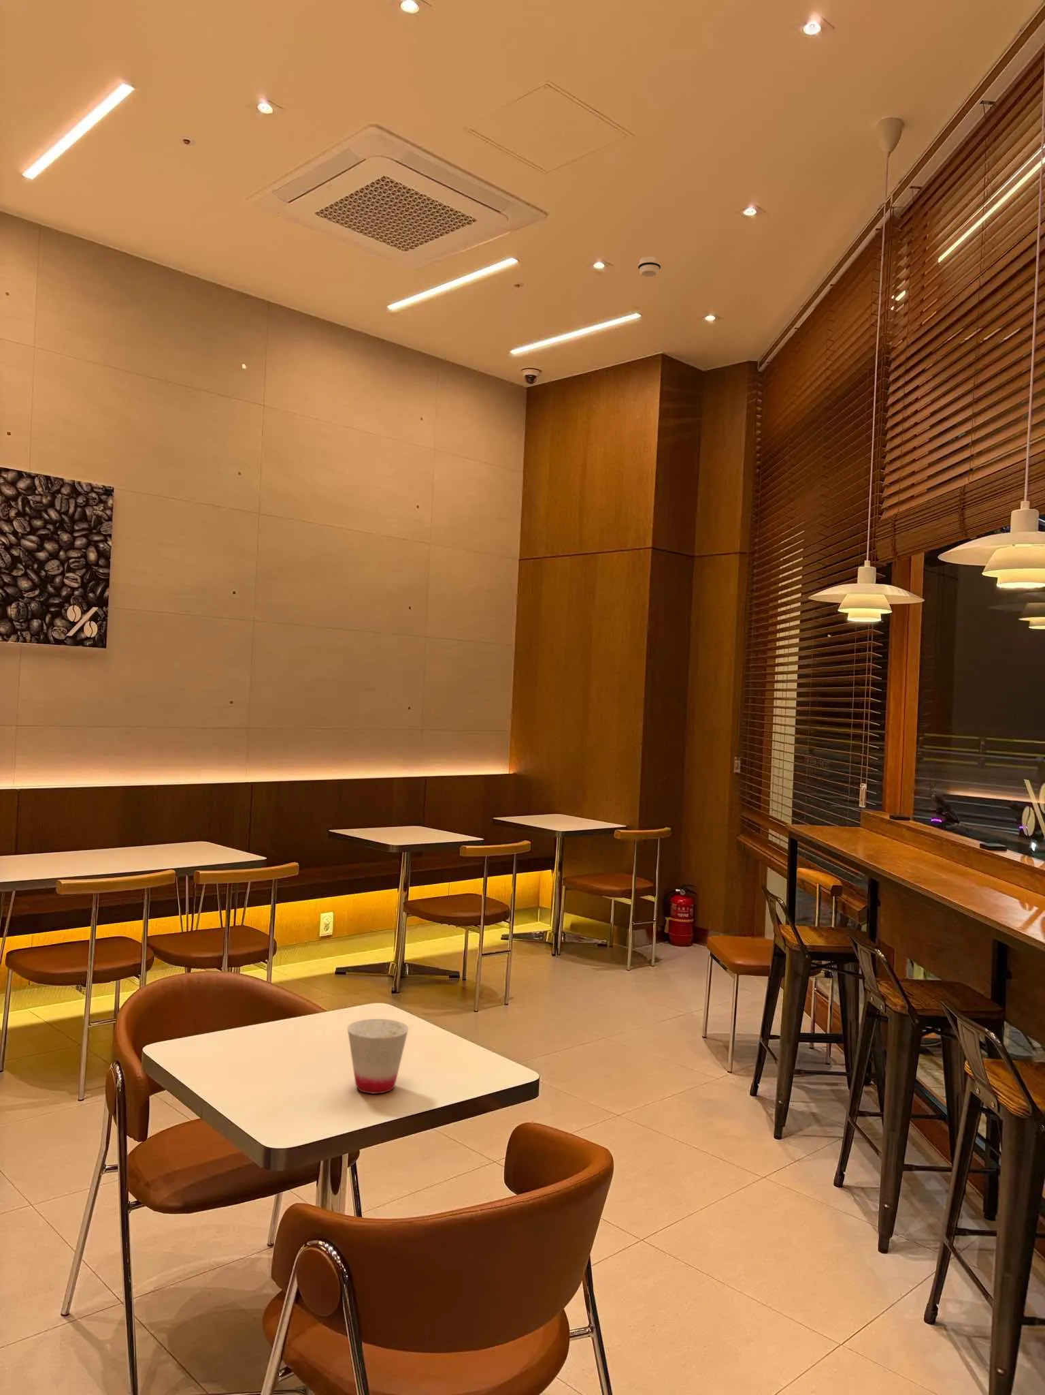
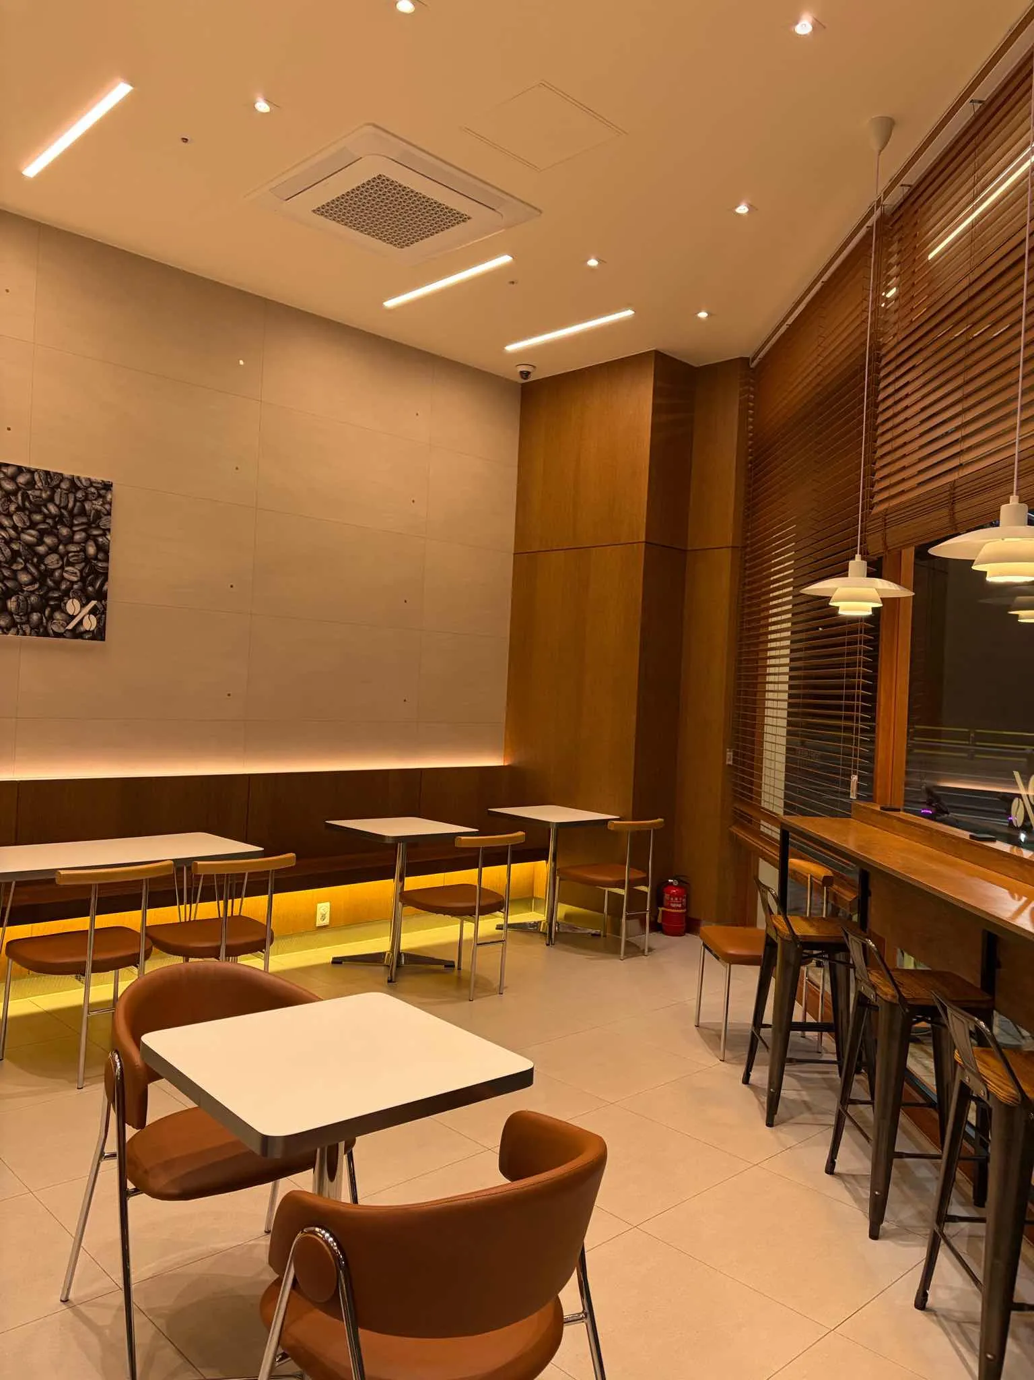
- cup (377, 1057)
- smoke detector (649, 267)
